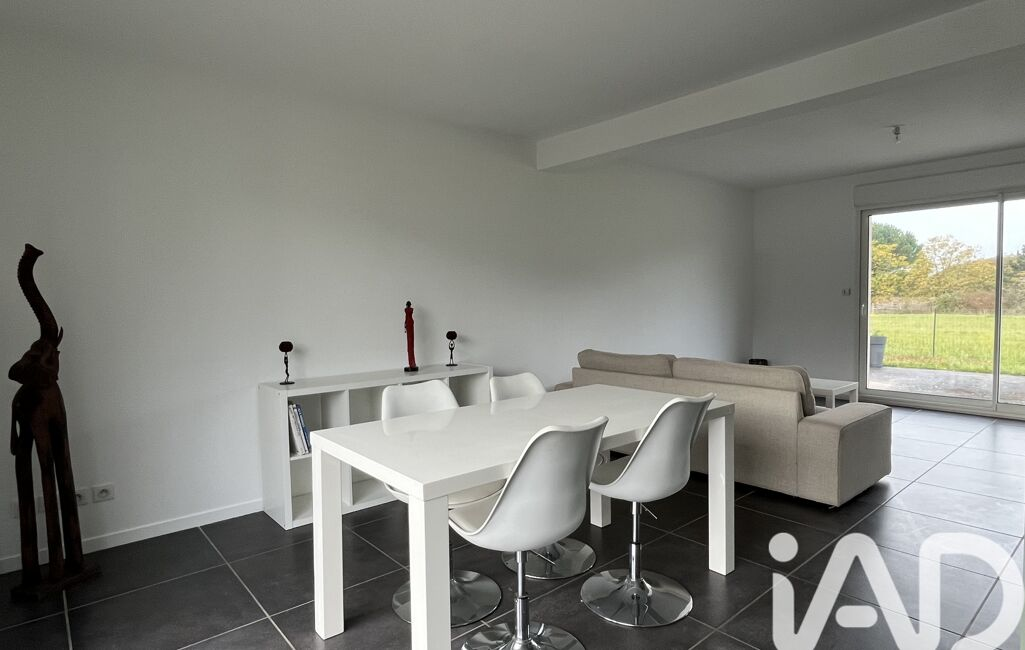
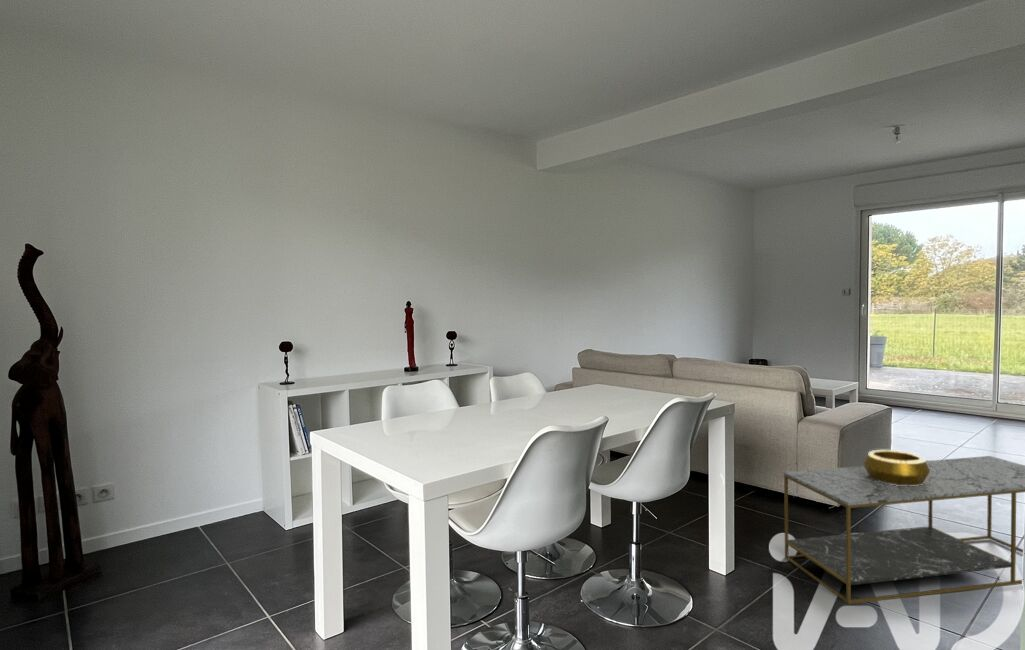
+ decorative bowl (896, 466)
+ coffee table (928, 522)
